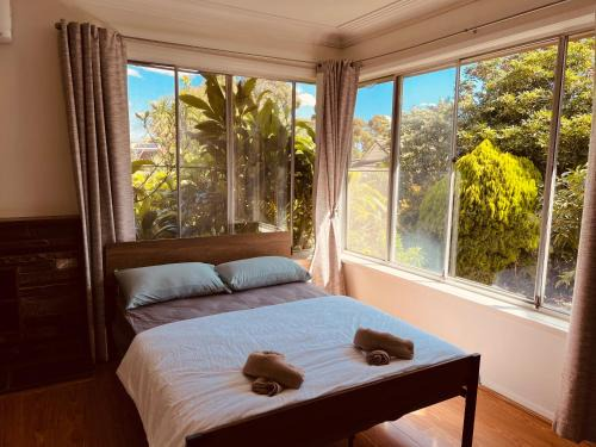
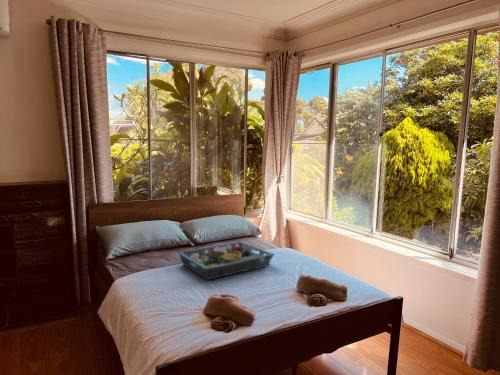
+ serving tray (226, 258)
